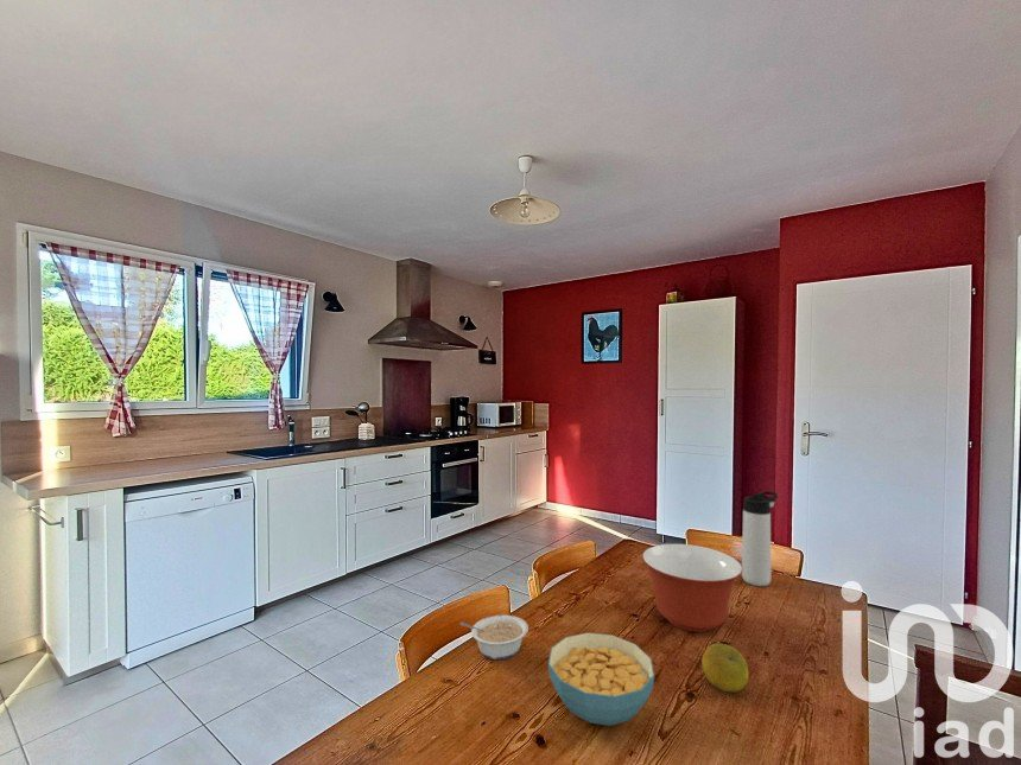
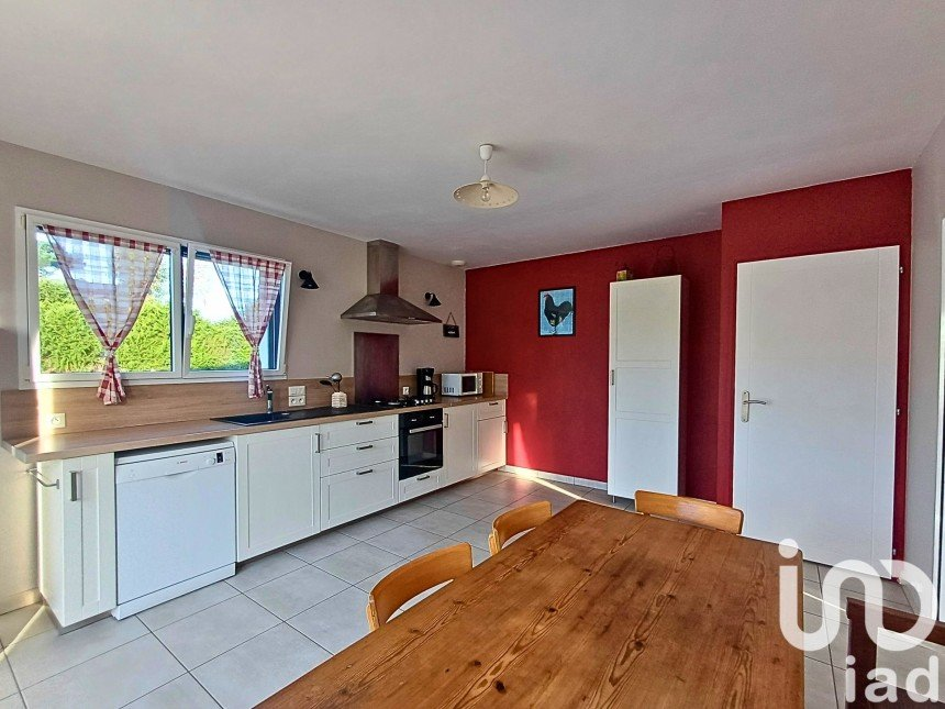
- mixing bowl (690, 589)
- cereal bowl (600, 686)
- fruit (724, 668)
- legume (497, 637)
- thermos bottle (760, 536)
